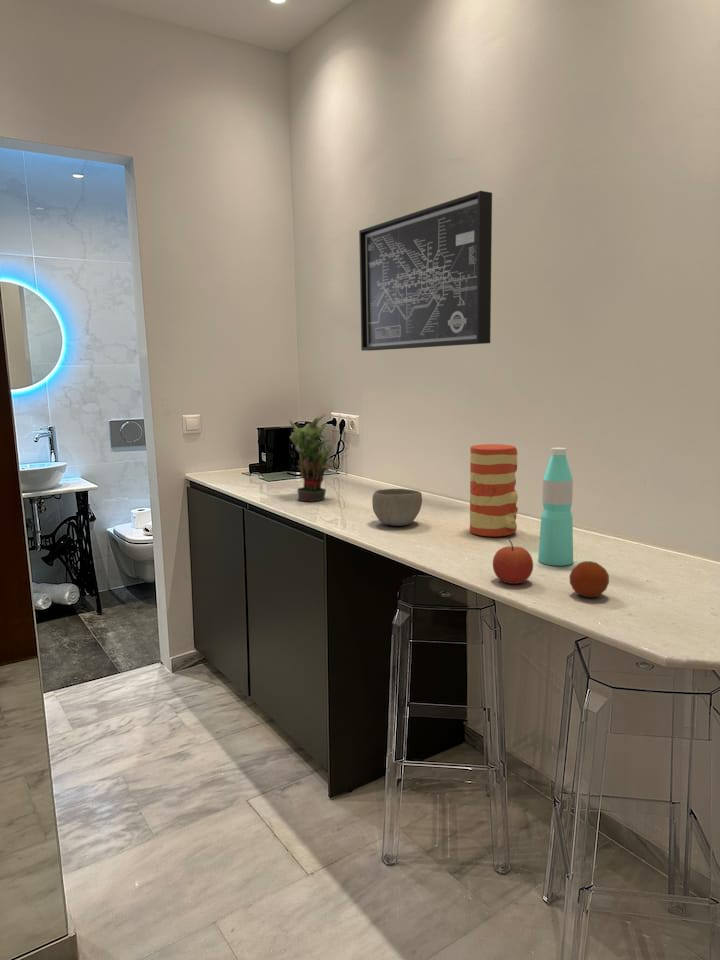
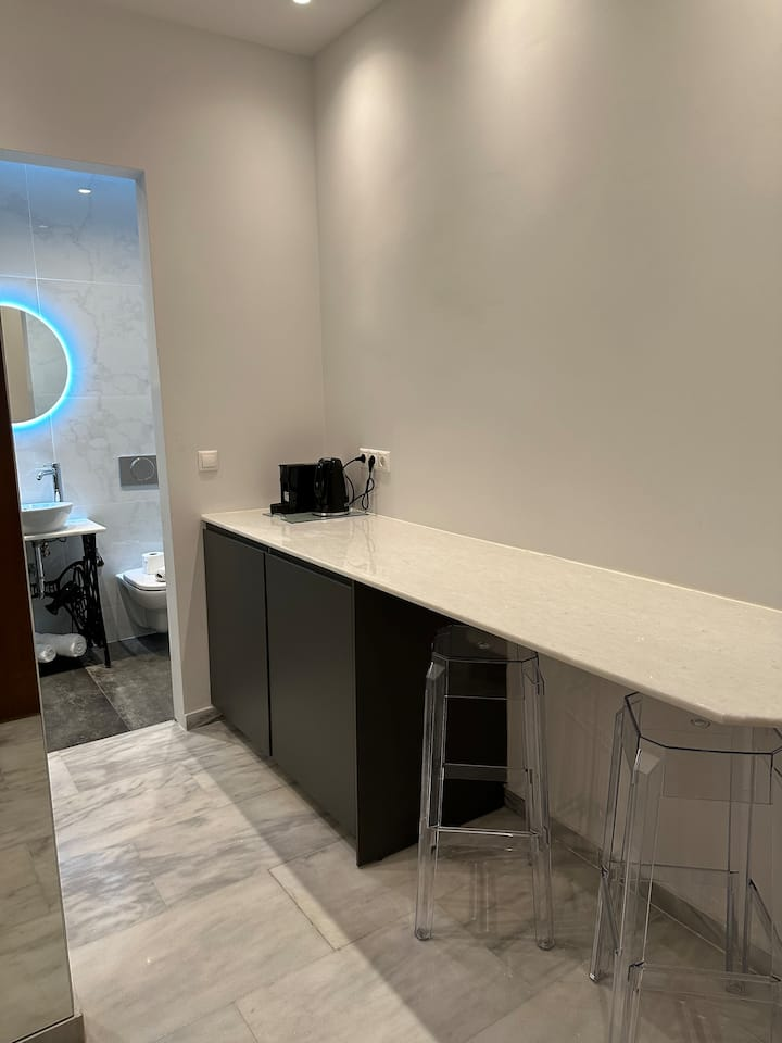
- bowl (397, 507)
- water bottle (557, 505)
- wall art (418, 281)
- apple (512, 560)
- orange (589, 579)
- vase (495, 489)
- potted plant (315, 456)
